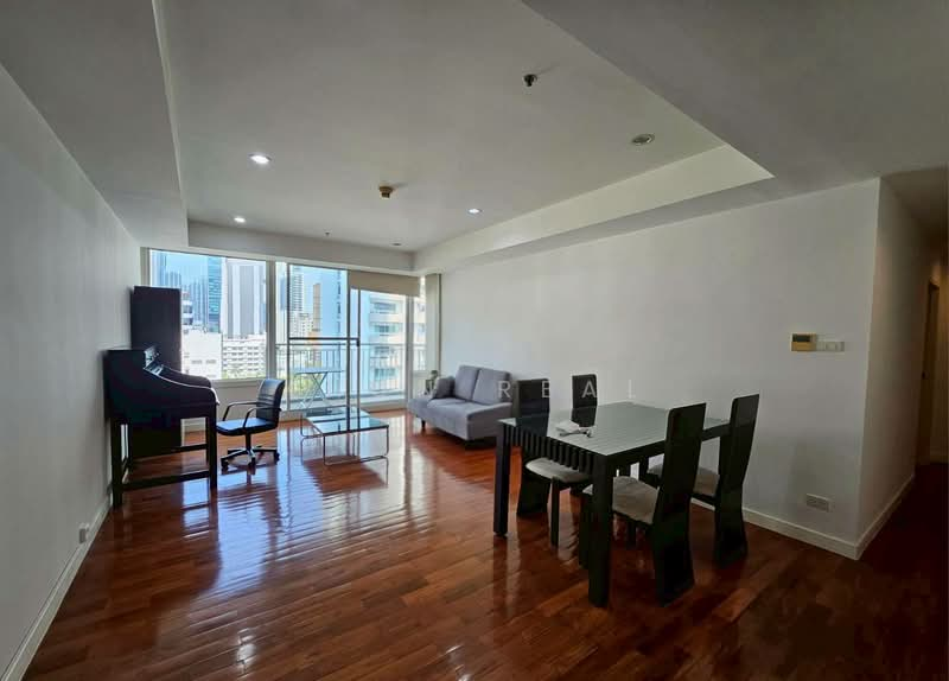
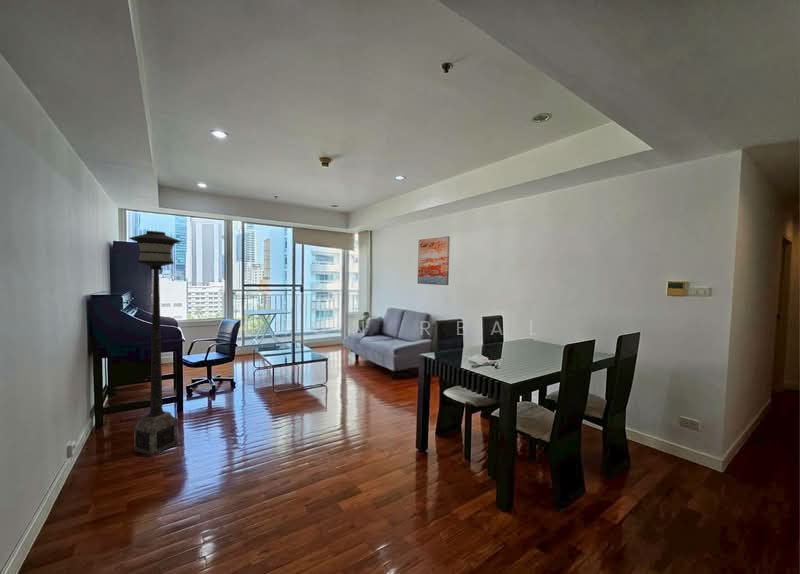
+ floor lamp (156, 340)
+ wall art (432, 261)
